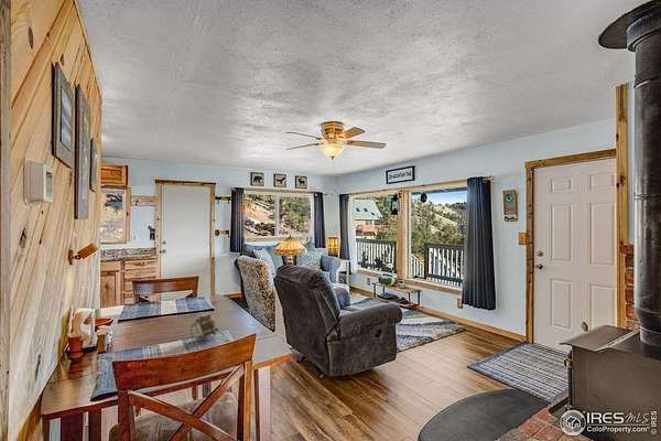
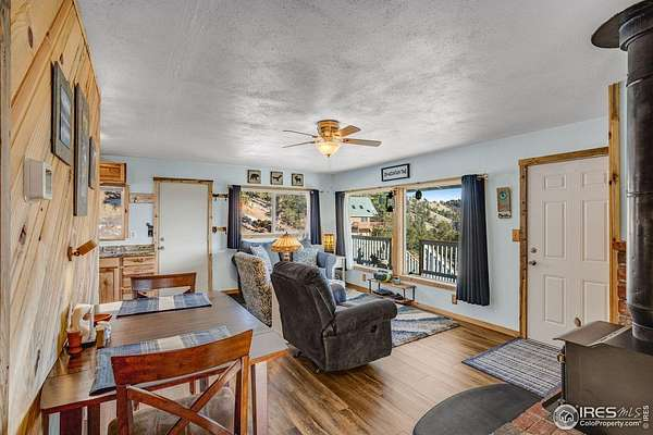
- mug (205, 326)
